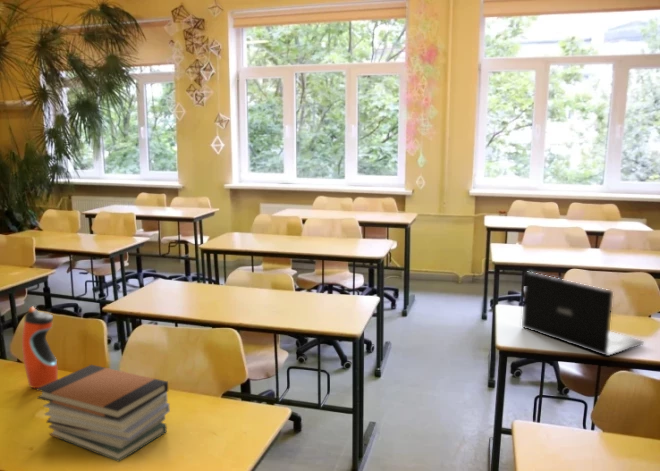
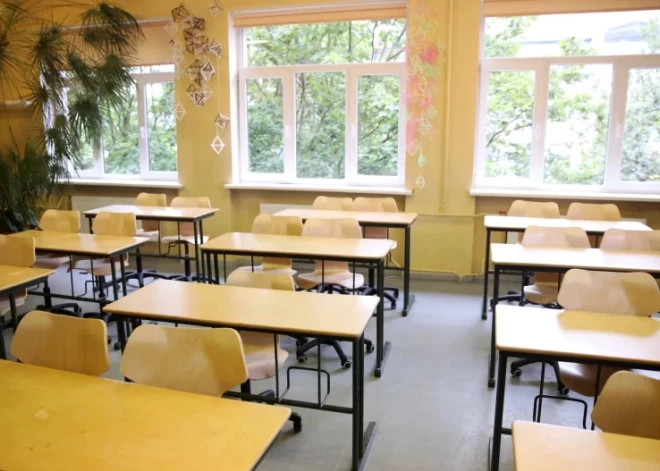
- laptop (582, 306)
- book stack (106, 409)
- water bottle (39, 345)
